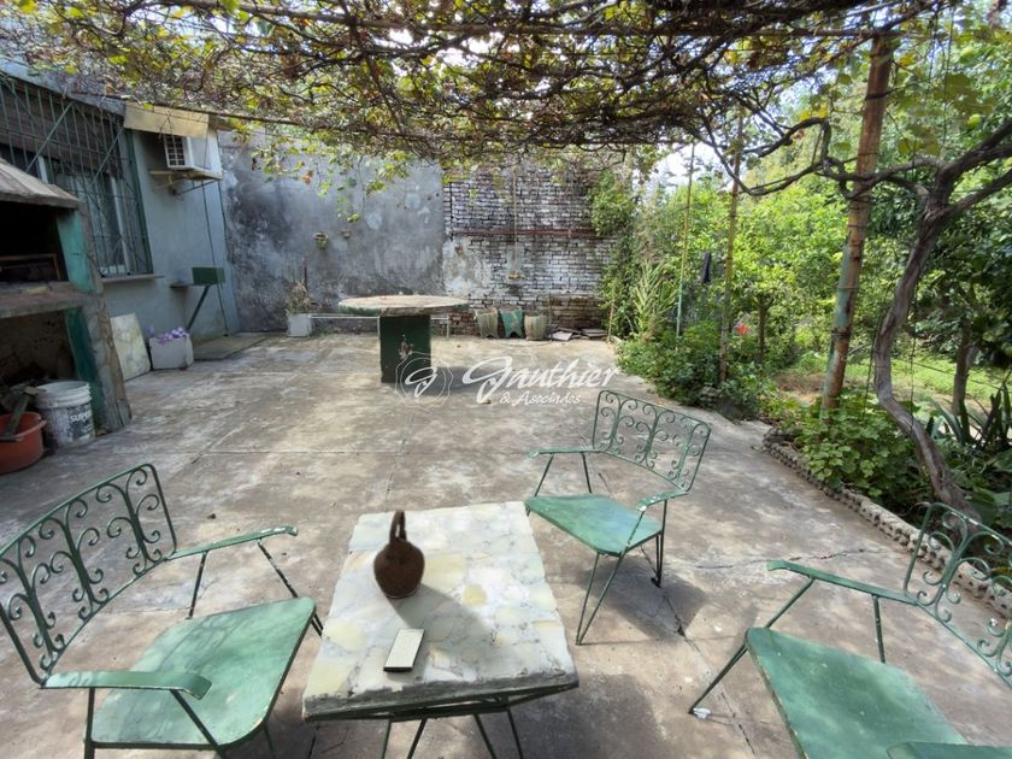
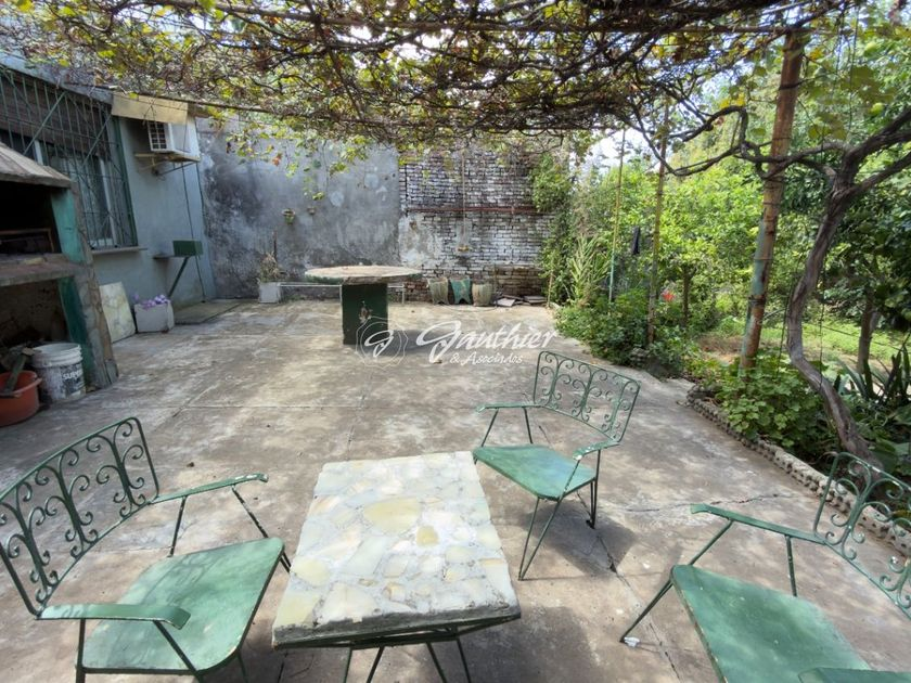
- smartphone (405, 648)
- teapot (399, 548)
